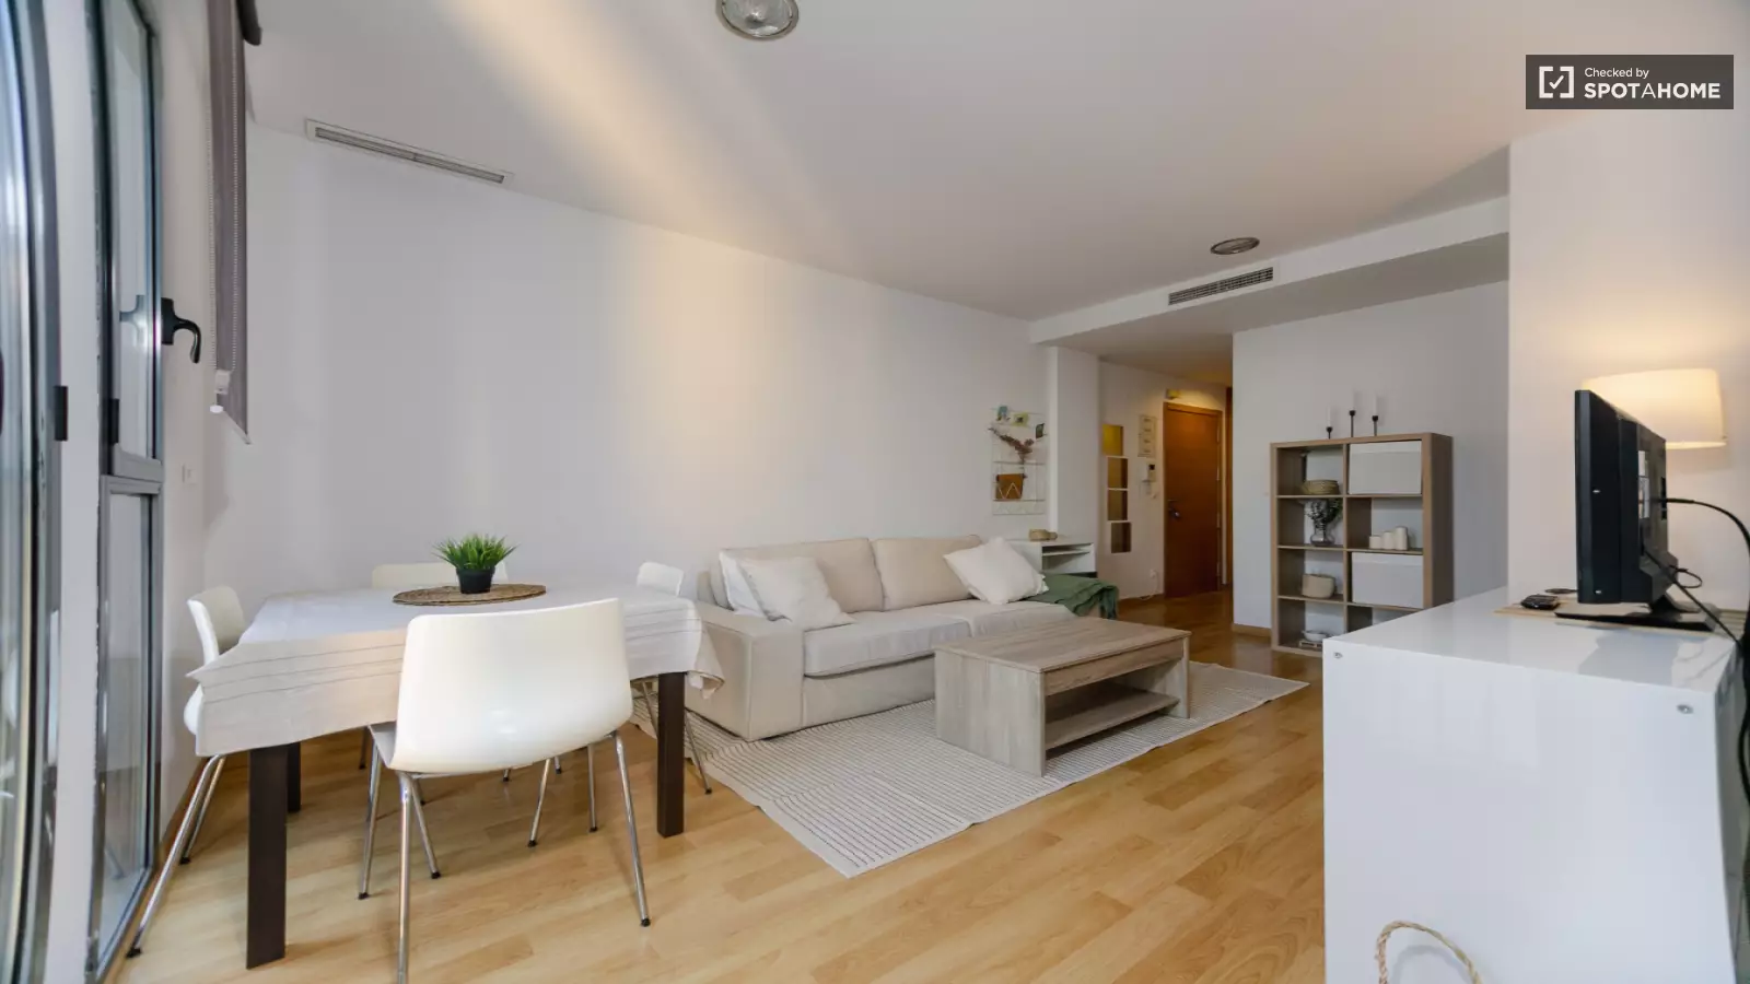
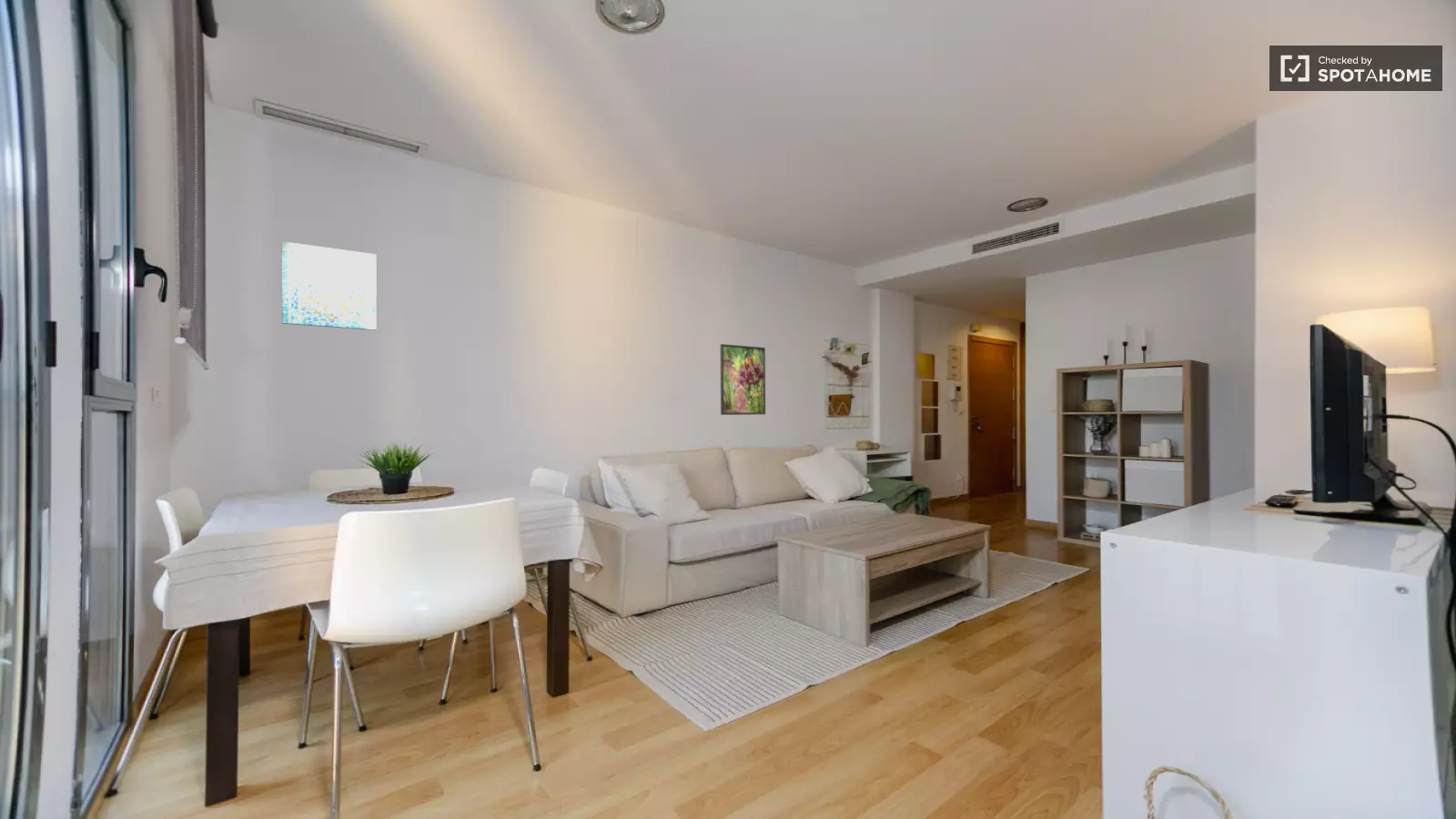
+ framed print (743, 379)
+ wall art (330, 288)
